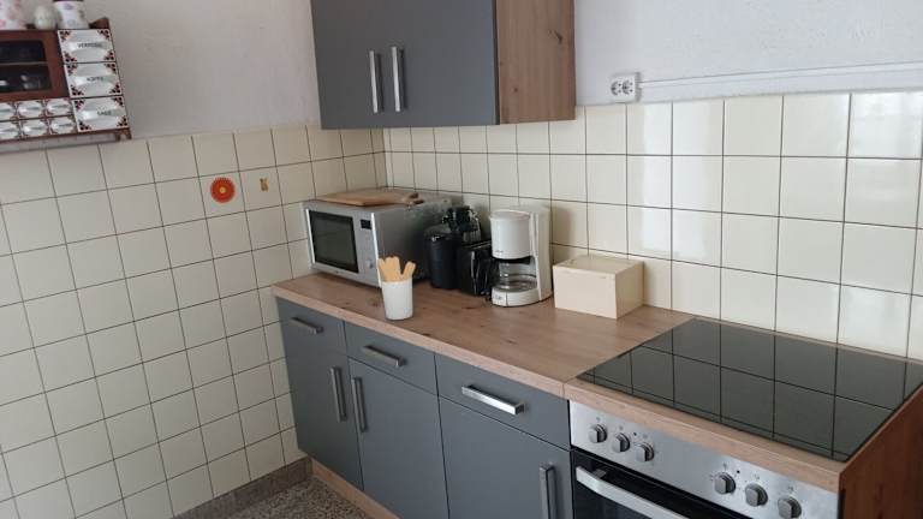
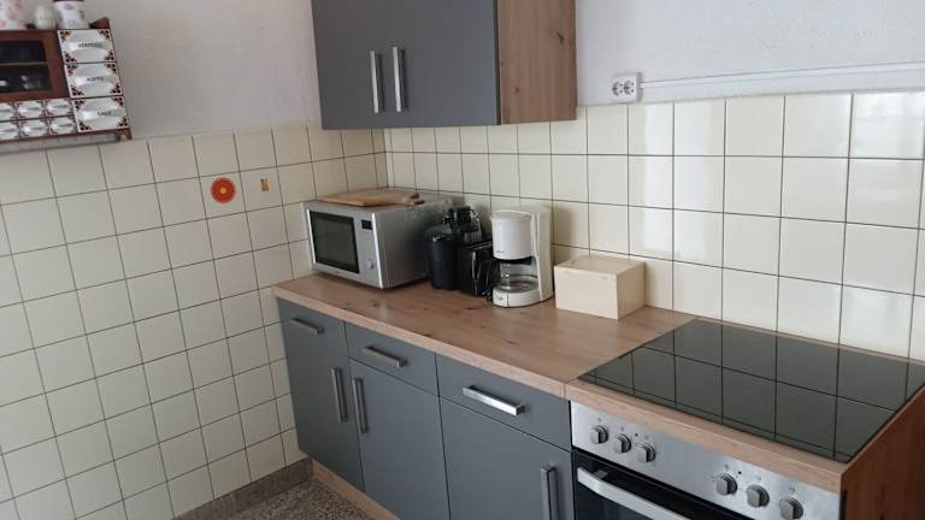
- utensil holder (394, 286)
